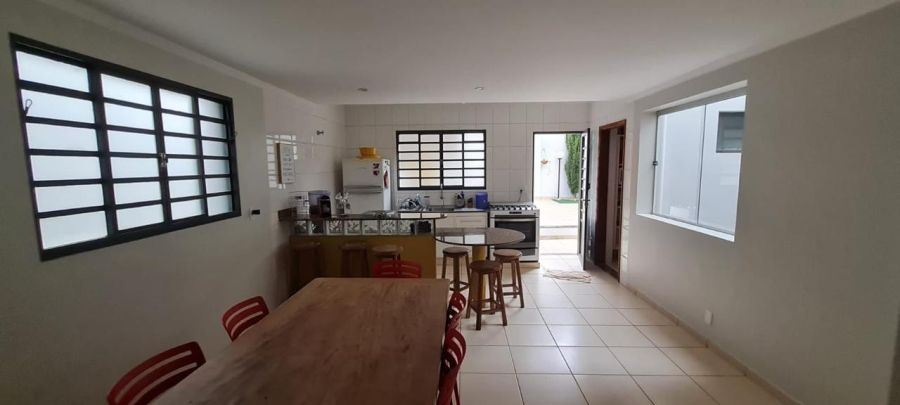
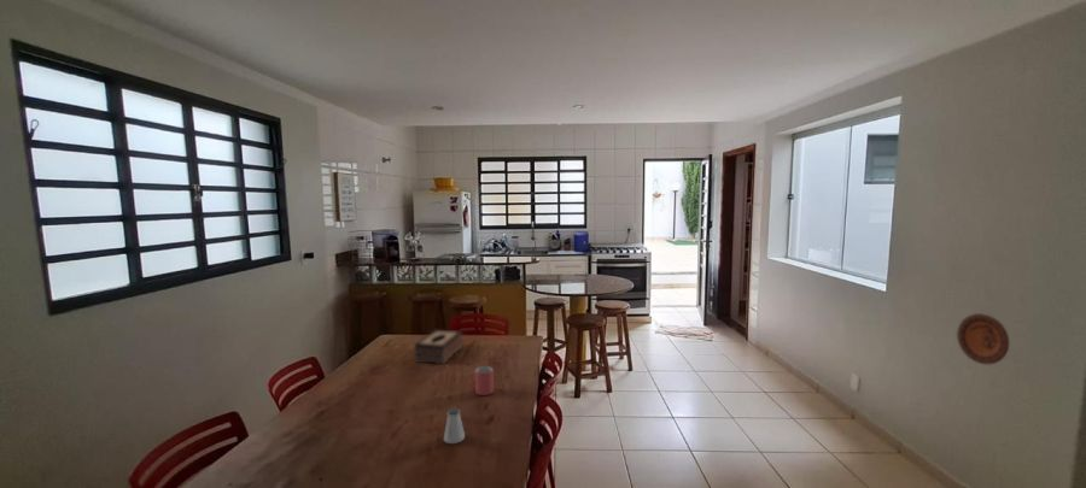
+ saltshaker (454, 423)
+ decorative plate (982, 339)
+ tissue box (439, 346)
+ mug (480, 380)
